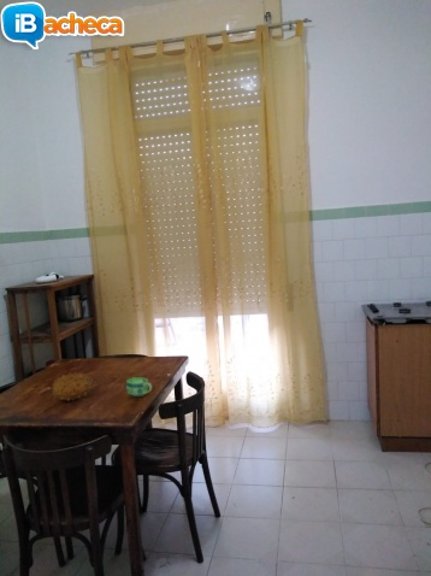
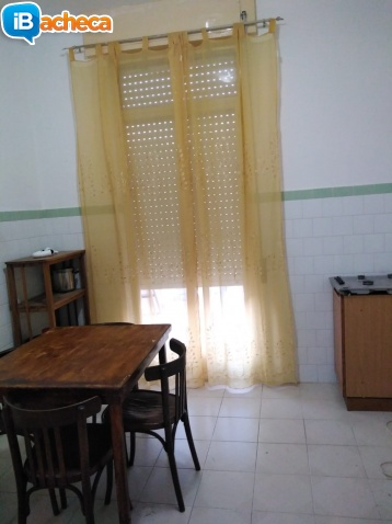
- cup (140, 387)
- fruit (73, 386)
